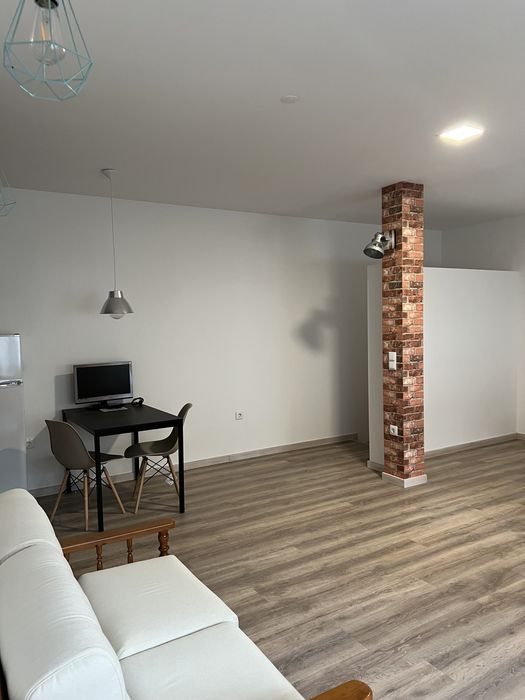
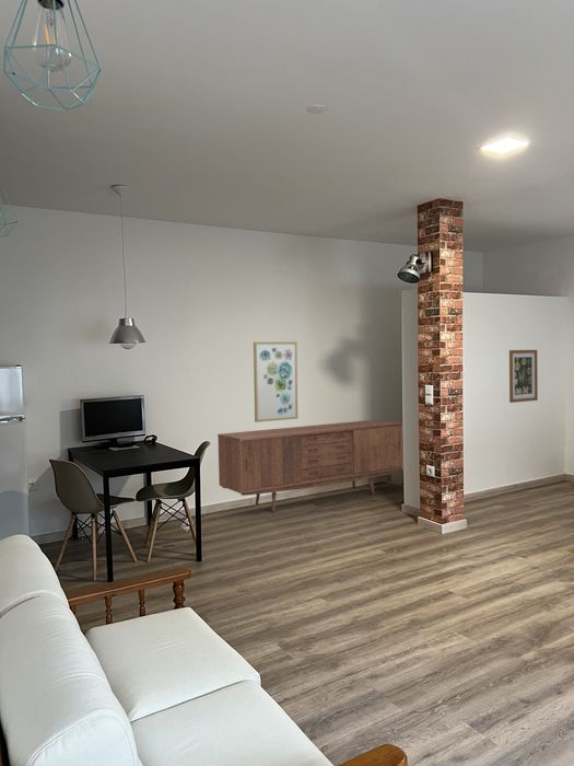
+ sideboard (316, 463)
+ wall art (276, 381)
+ wall art (523, 375)
